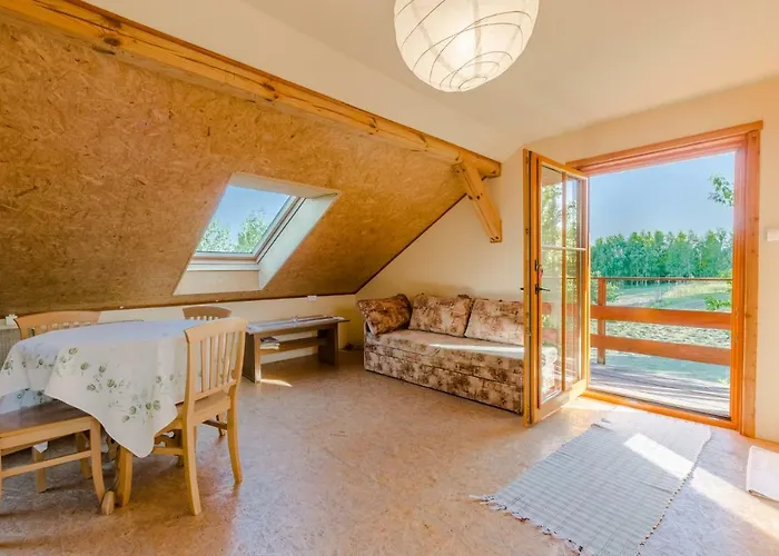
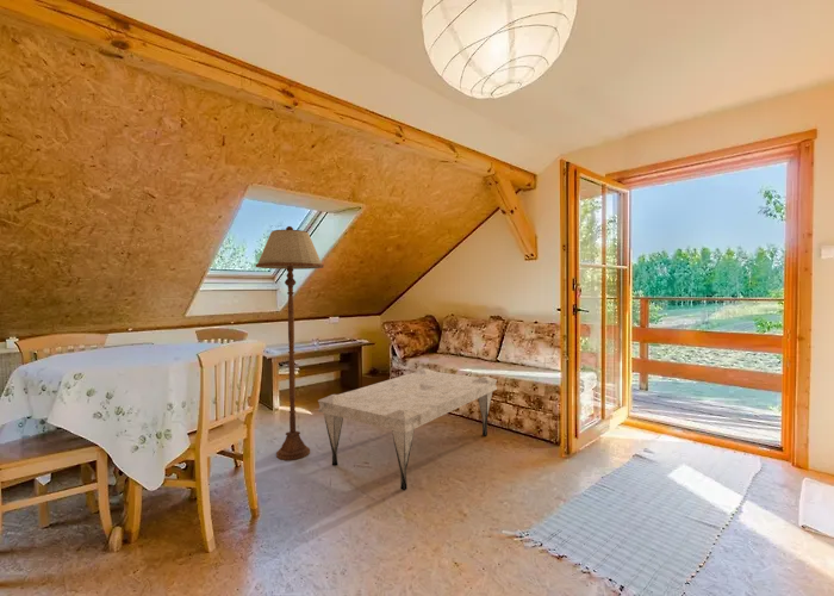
+ floor lamp (291, 340)
+ coffee table (416, 416)
